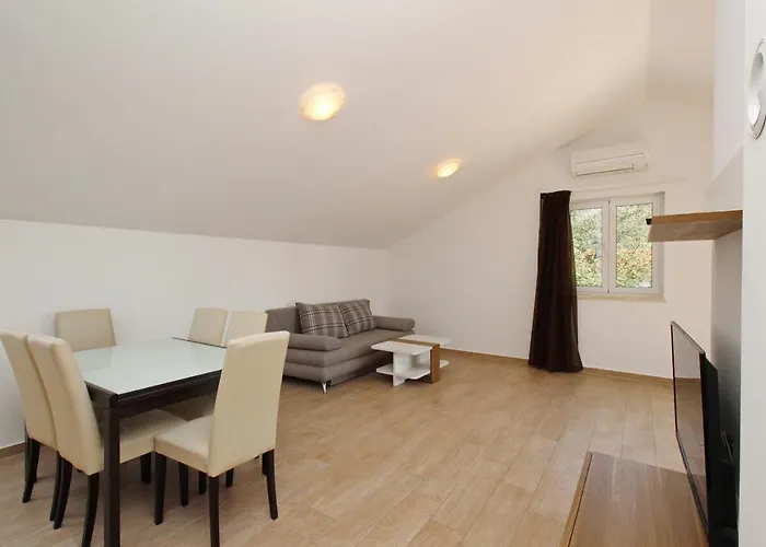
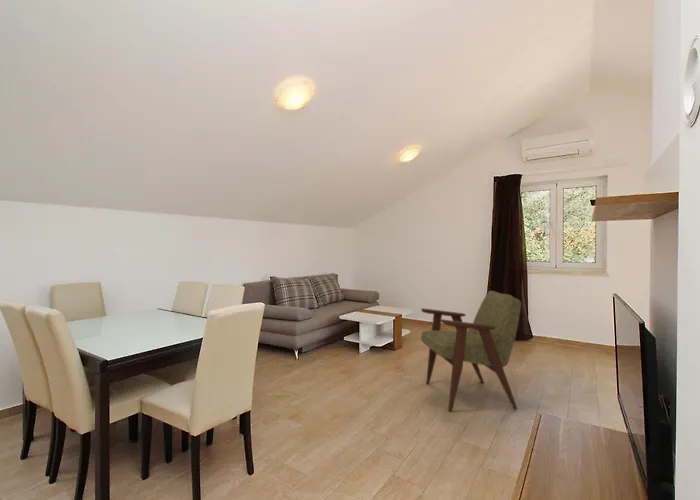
+ armchair (468, 343)
